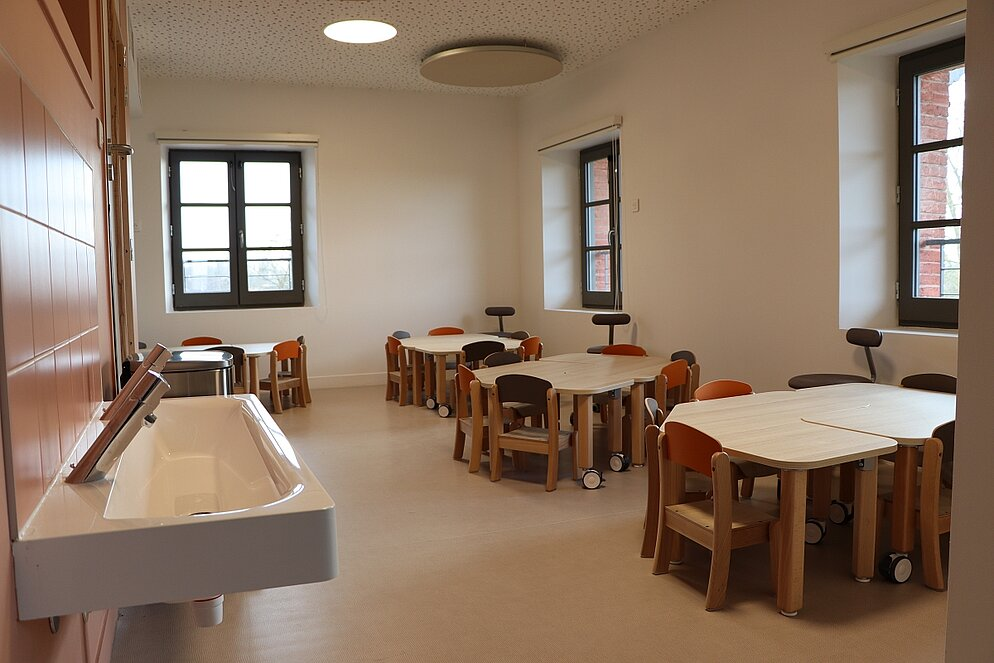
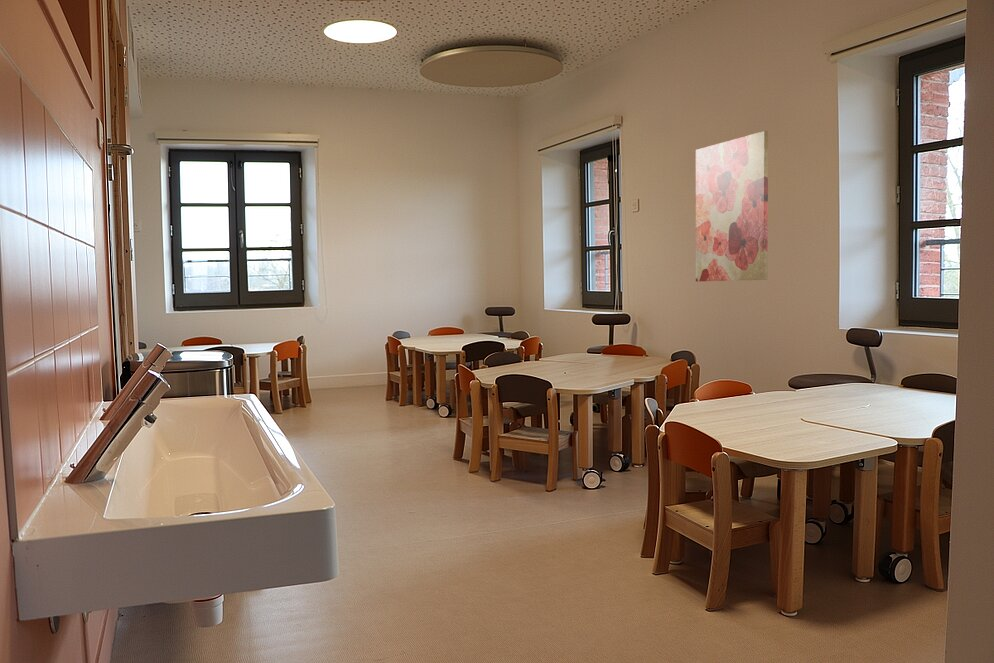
+ wall art (729, 211)
